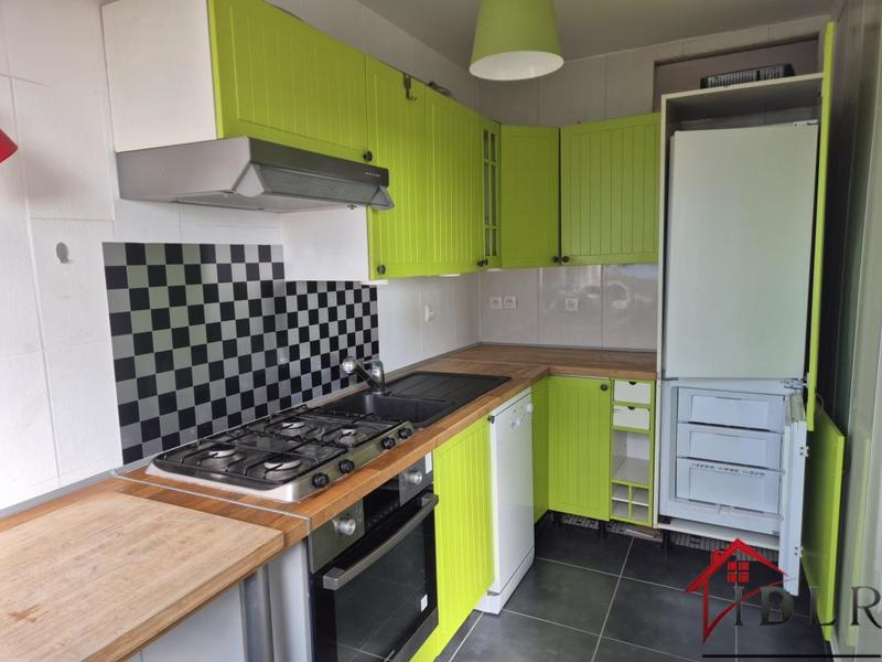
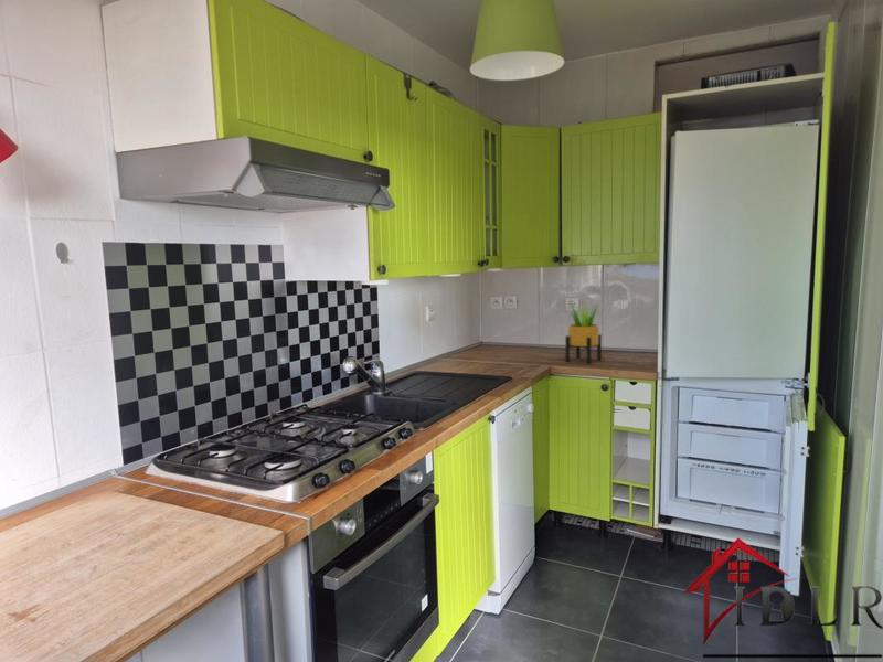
+ potted plant (583, 330)
